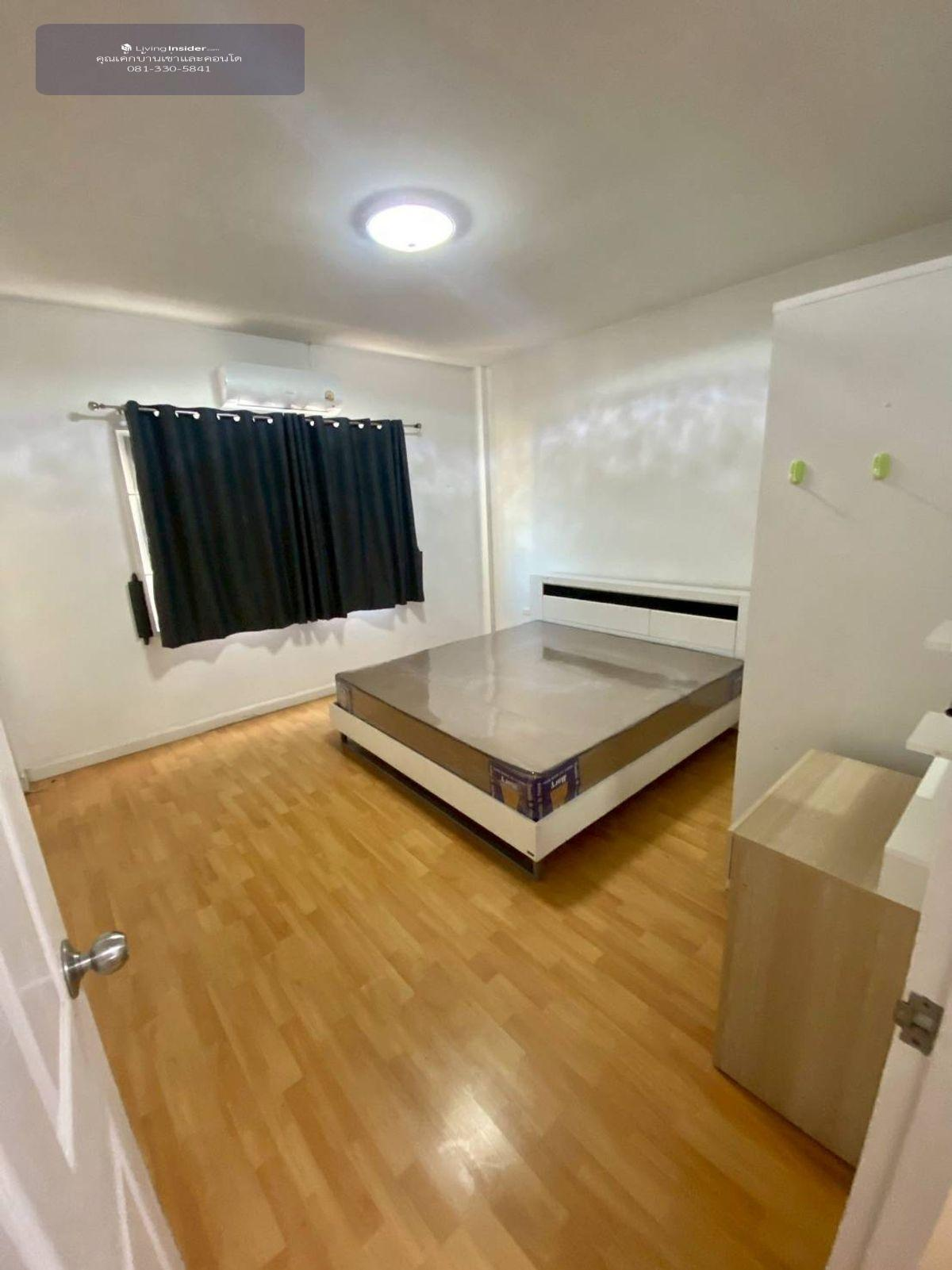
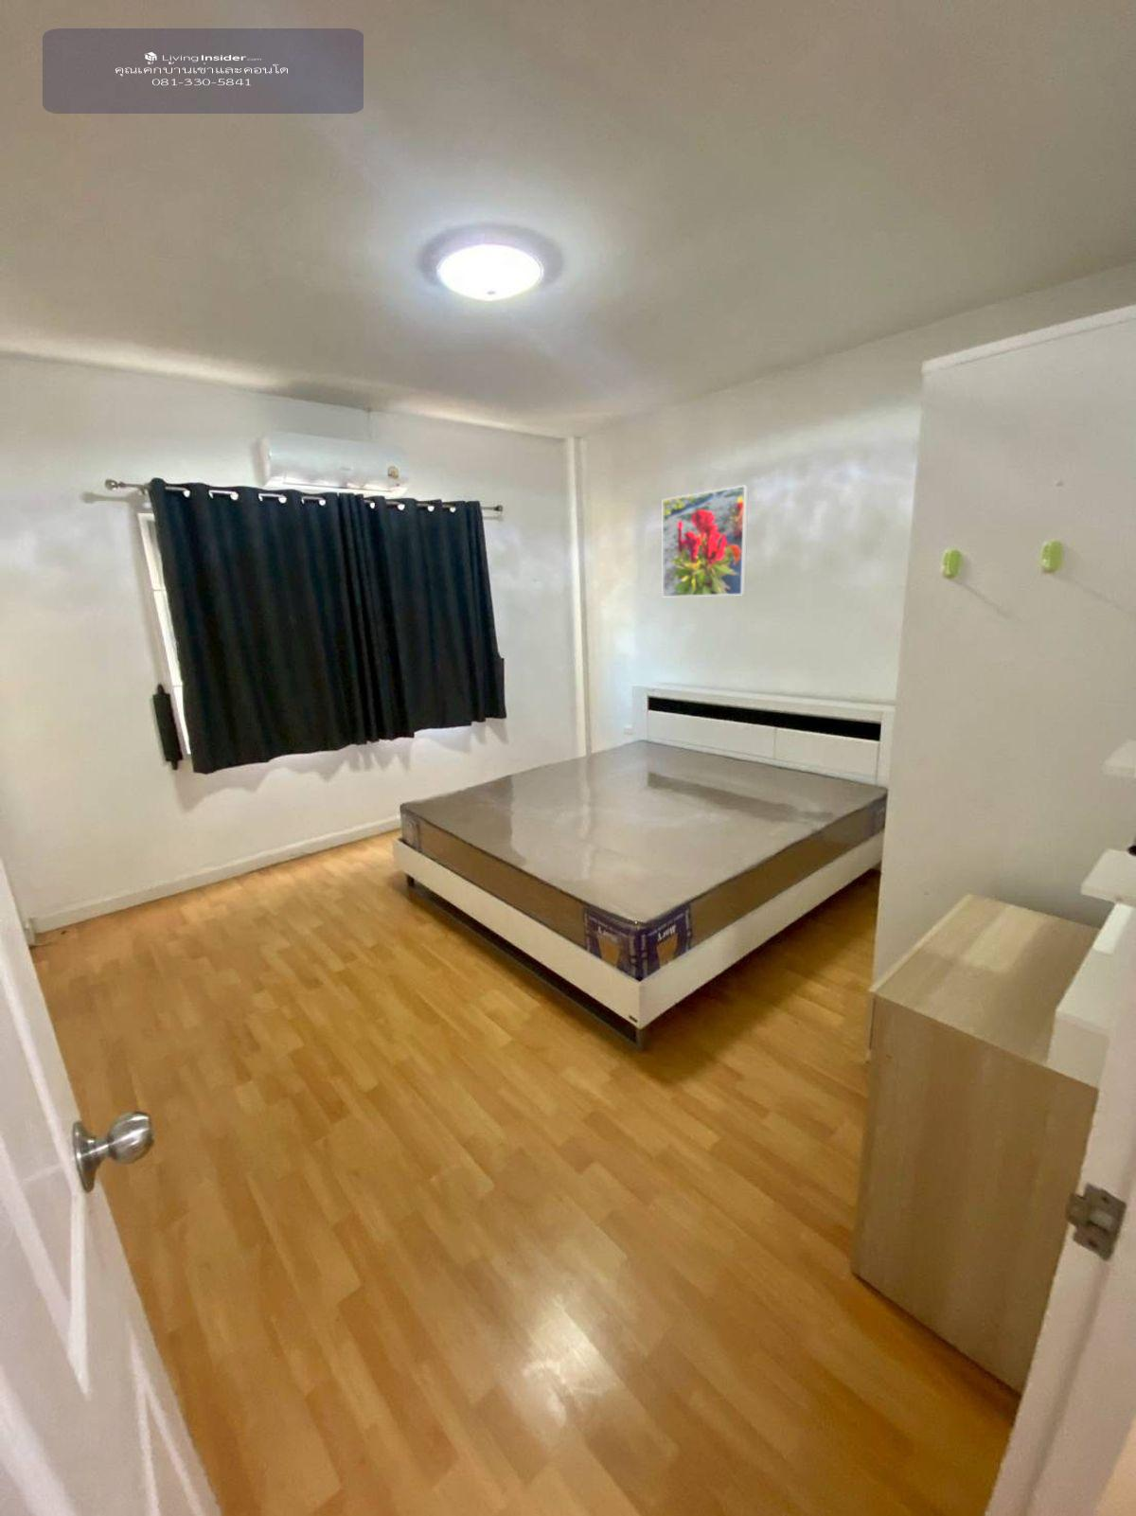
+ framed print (702, 546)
